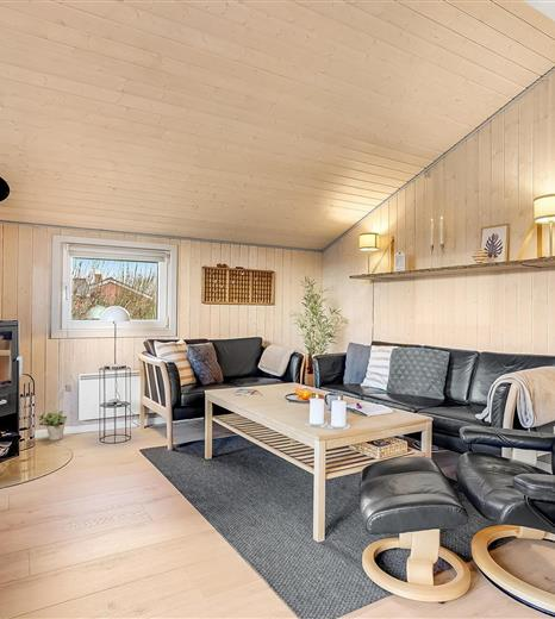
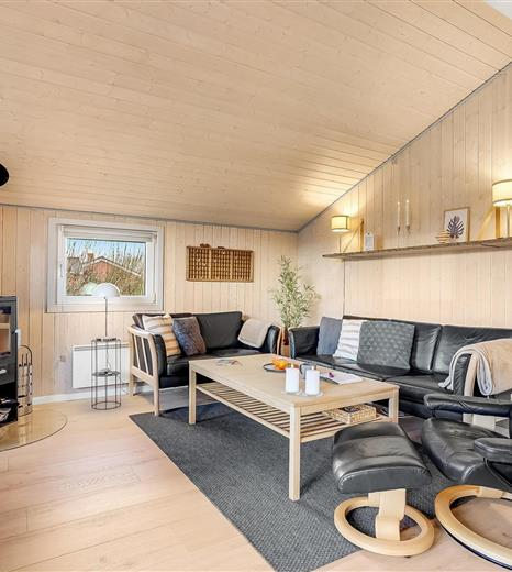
- potted plant (52, 425)
